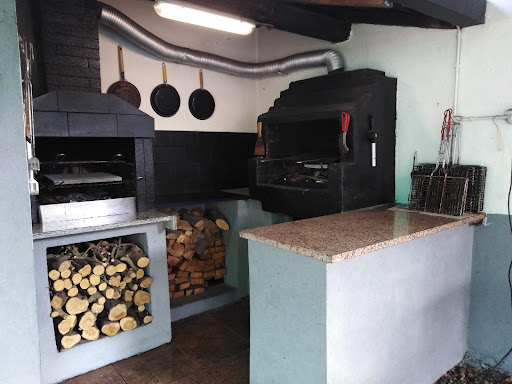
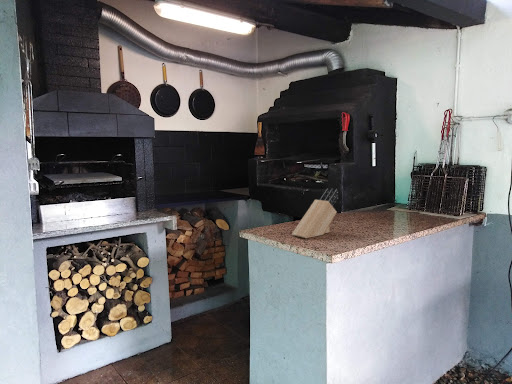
+ knife block (317, 211)
